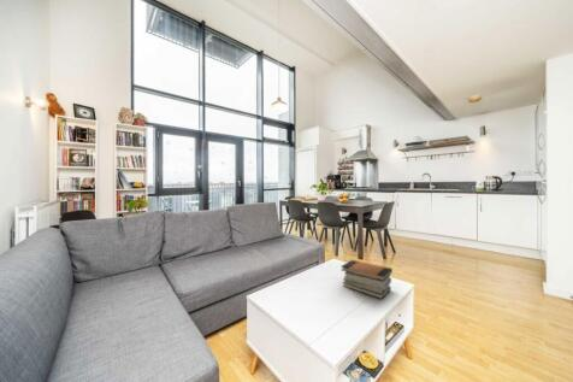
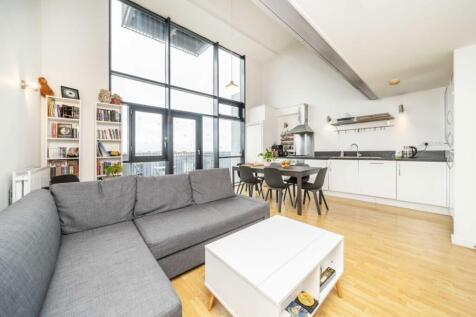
- book stack (366, 277)
